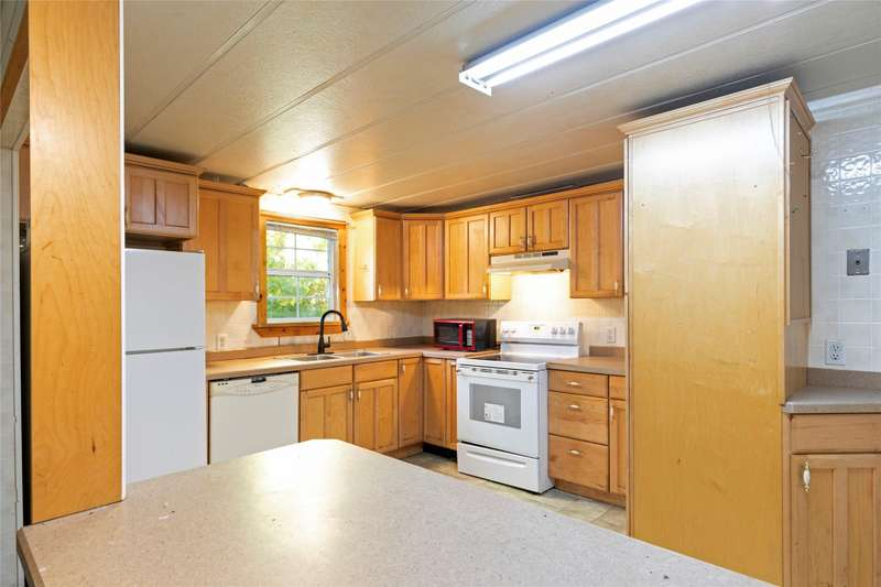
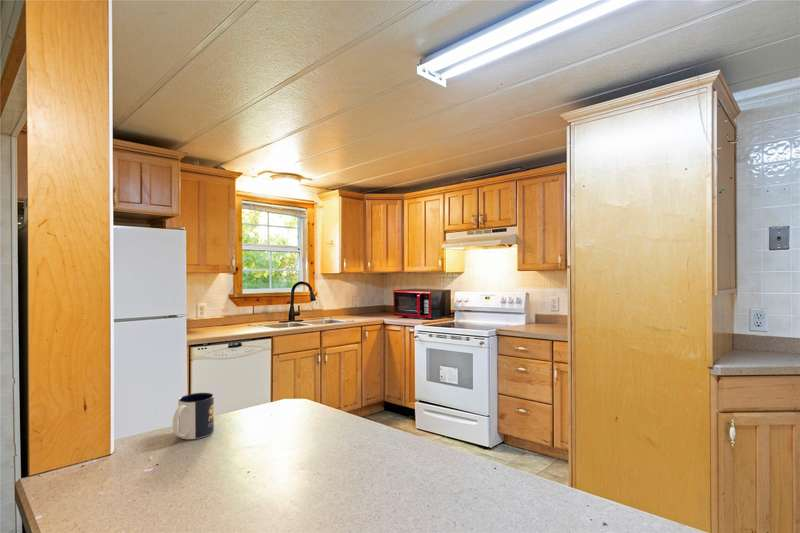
+ mug (191, 417)
